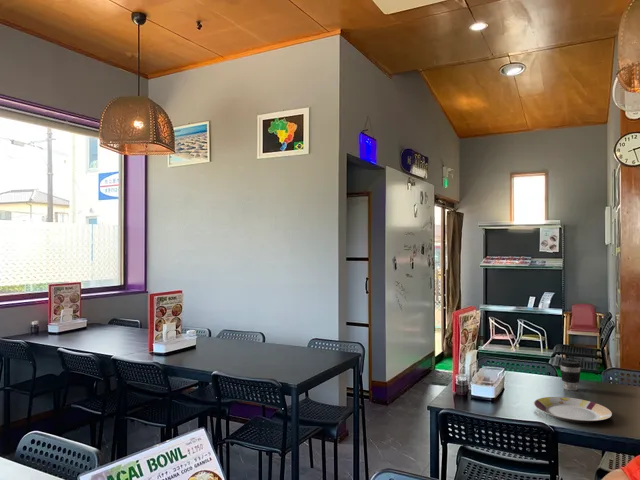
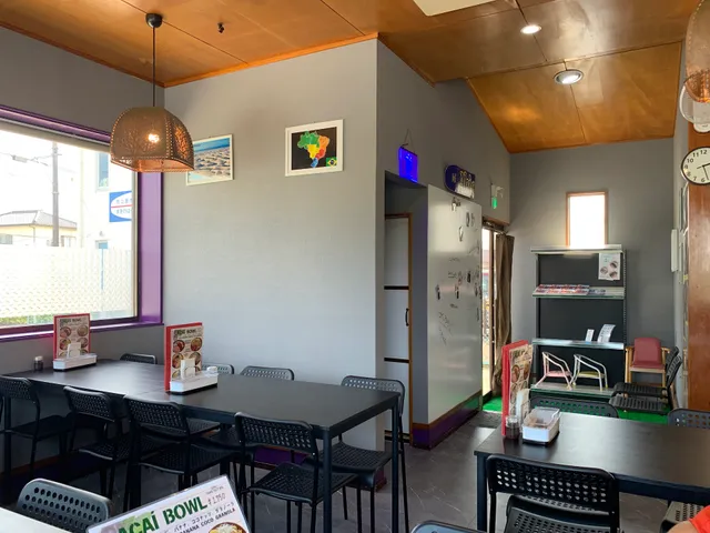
- plate (571, 410)
- coffee cup (570, 375)
